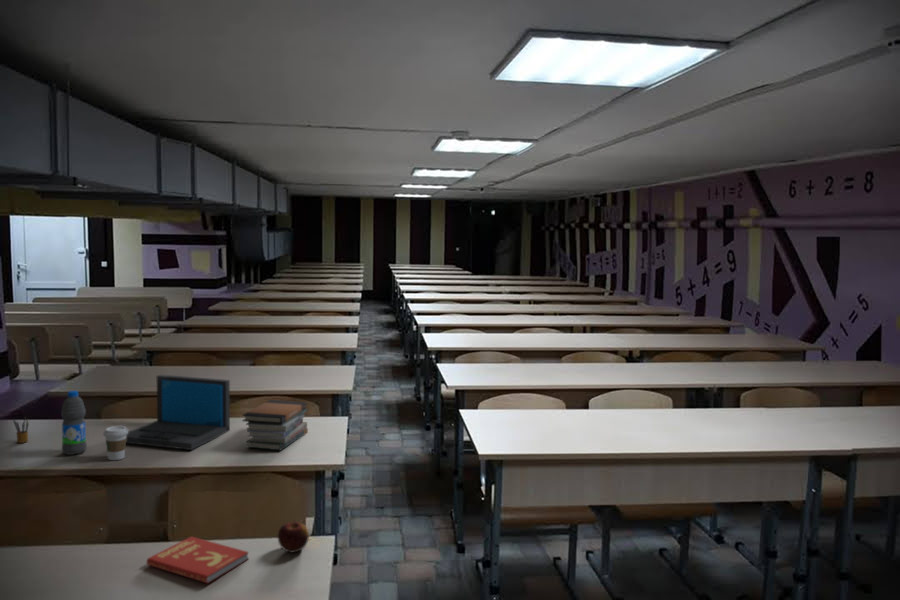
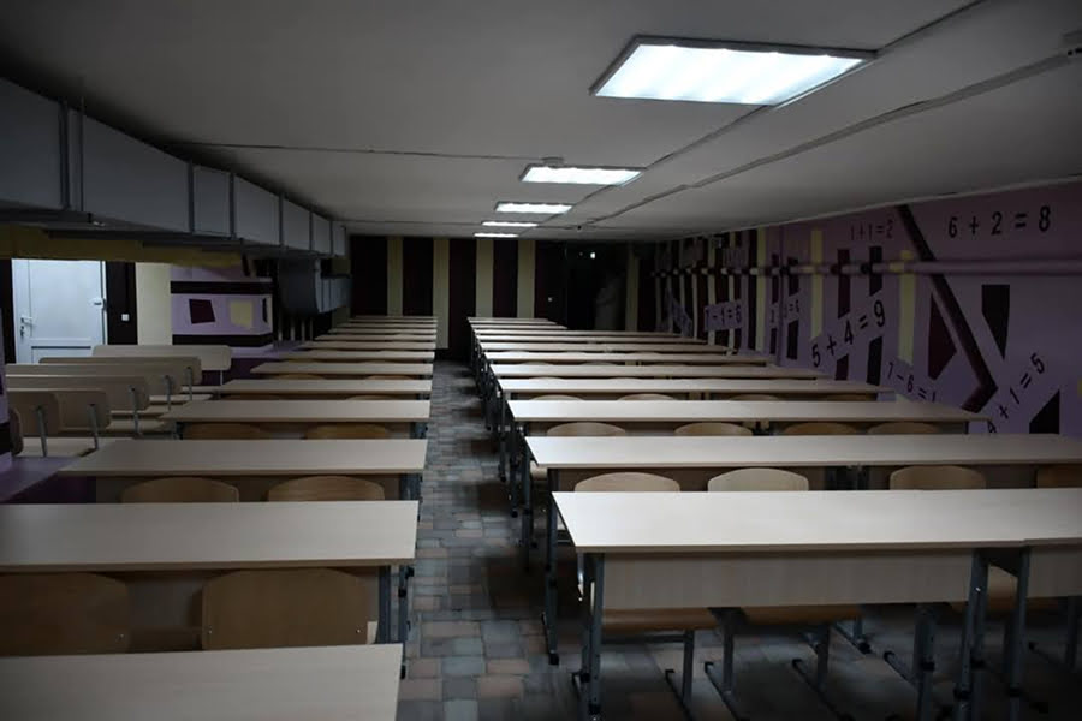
- apple (293, 537)
- coffee cup (116, 443)
- pencil box (22, 429)
- water bottle (73, 421)
- laptop (175, 410)
- book (198, 558)
- book stack (276, 424)
